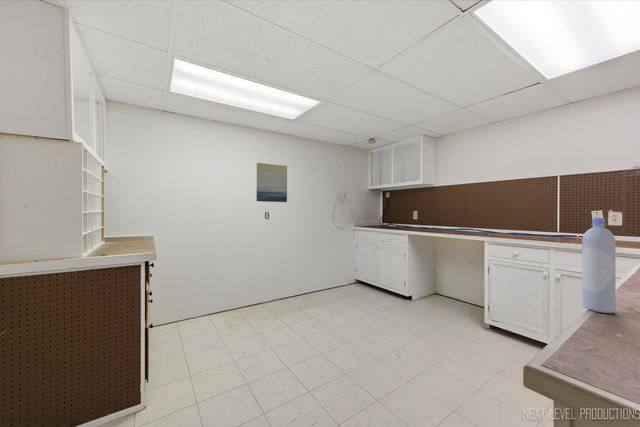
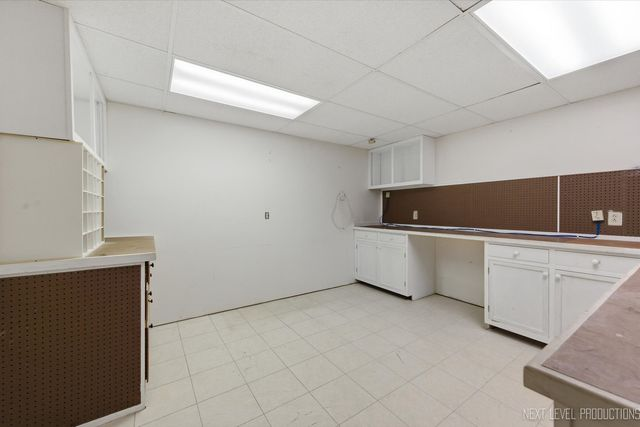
- bottle (598, 263)
- wall art (272, 183)
